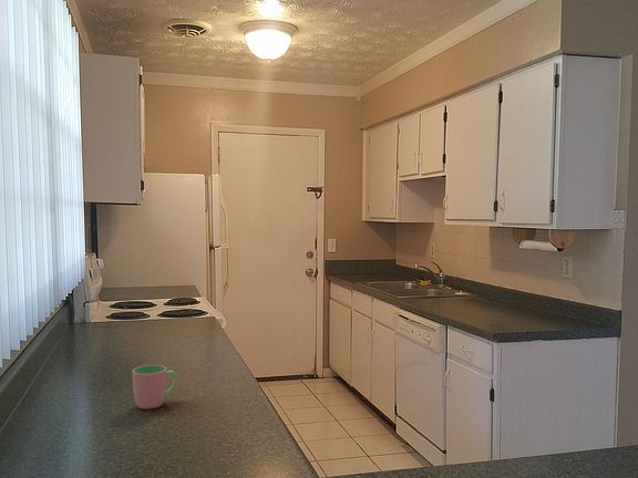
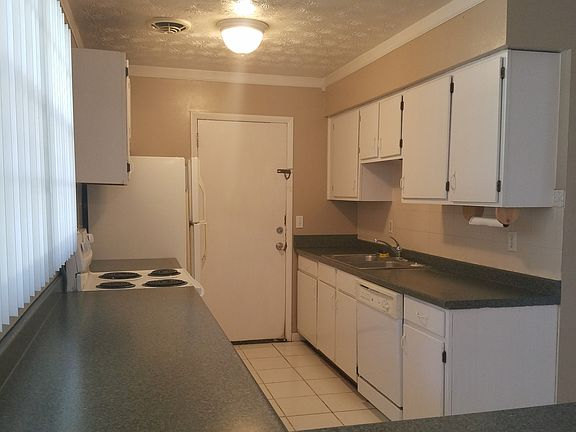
- cup (155, 386)
